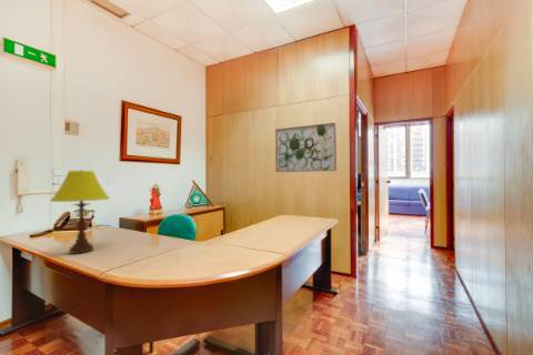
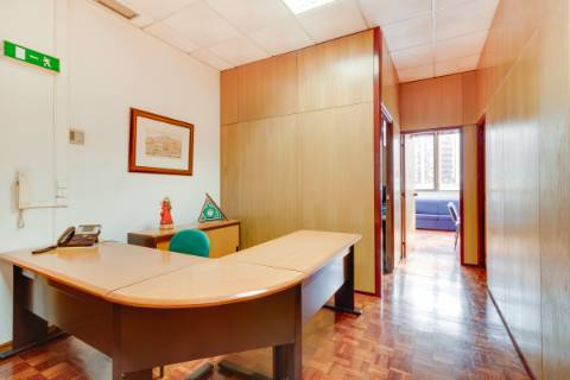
- table lamp (81, 210)
- wall art (303, 149)
